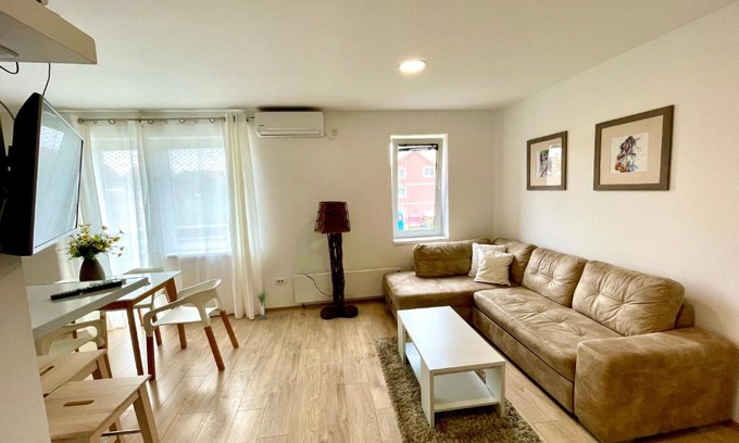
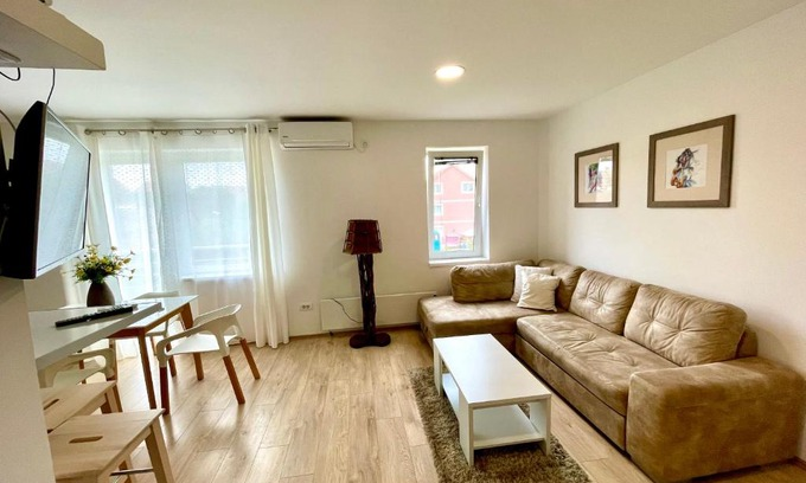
- potted plant (262, 303)
